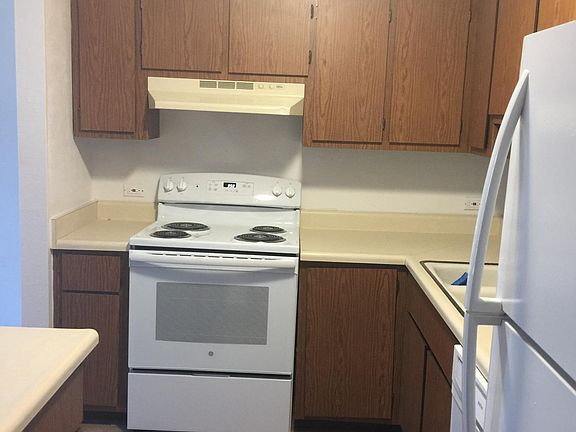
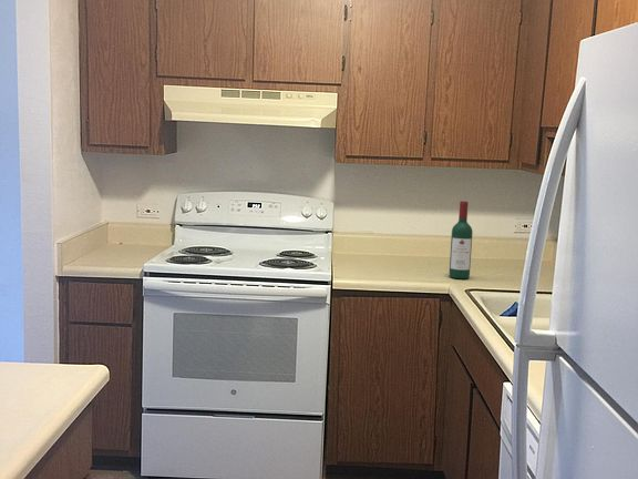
+ wine bottle (461, 240)
